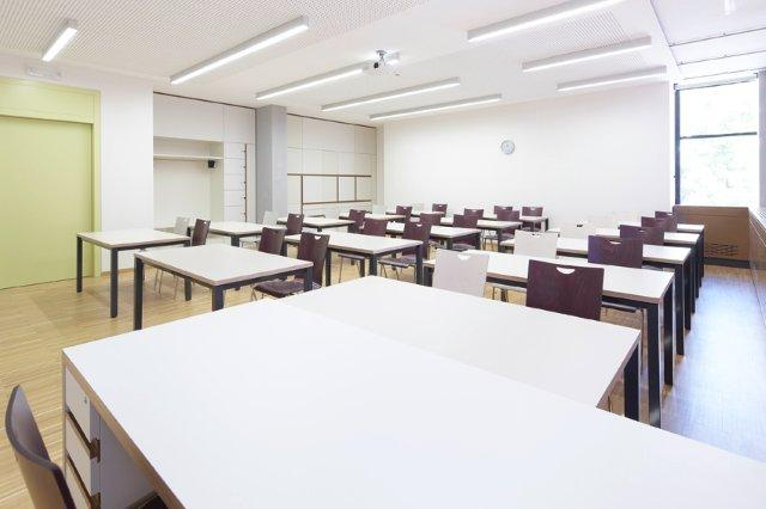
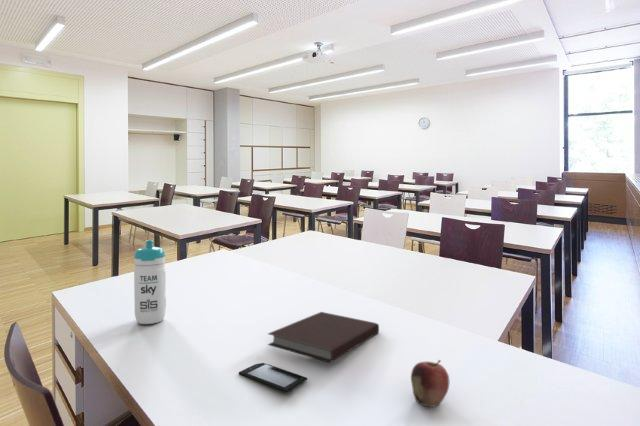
+ fruit (430, 379)
+ smartphone (272, 375)
+ water bottle (150, 280)
+ notebook (325, 333)
